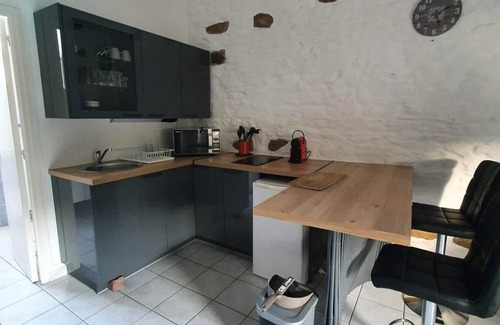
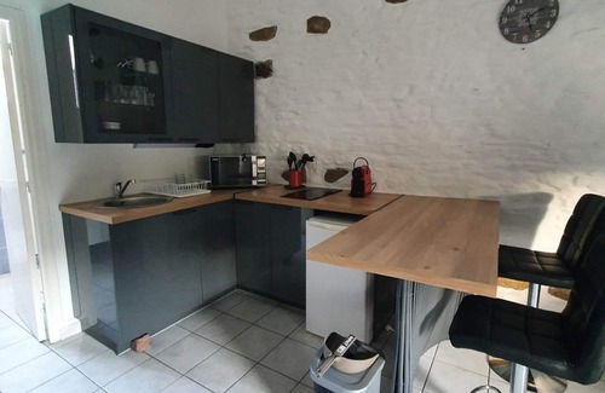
- cutting board (318, 179)
